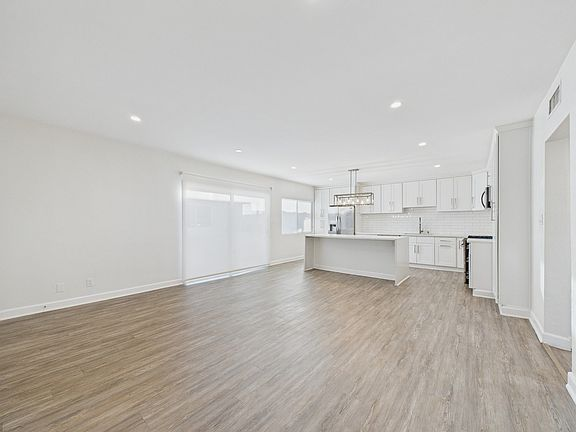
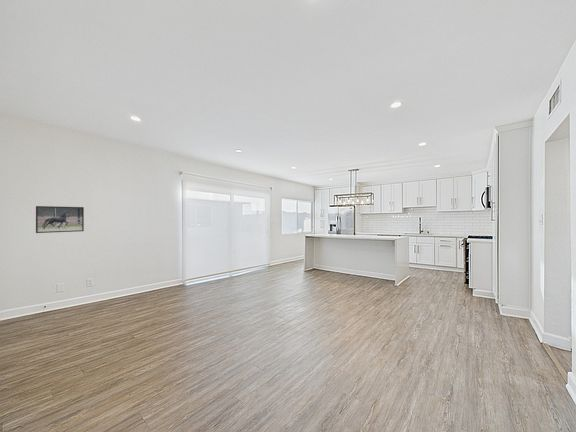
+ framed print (61, 219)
